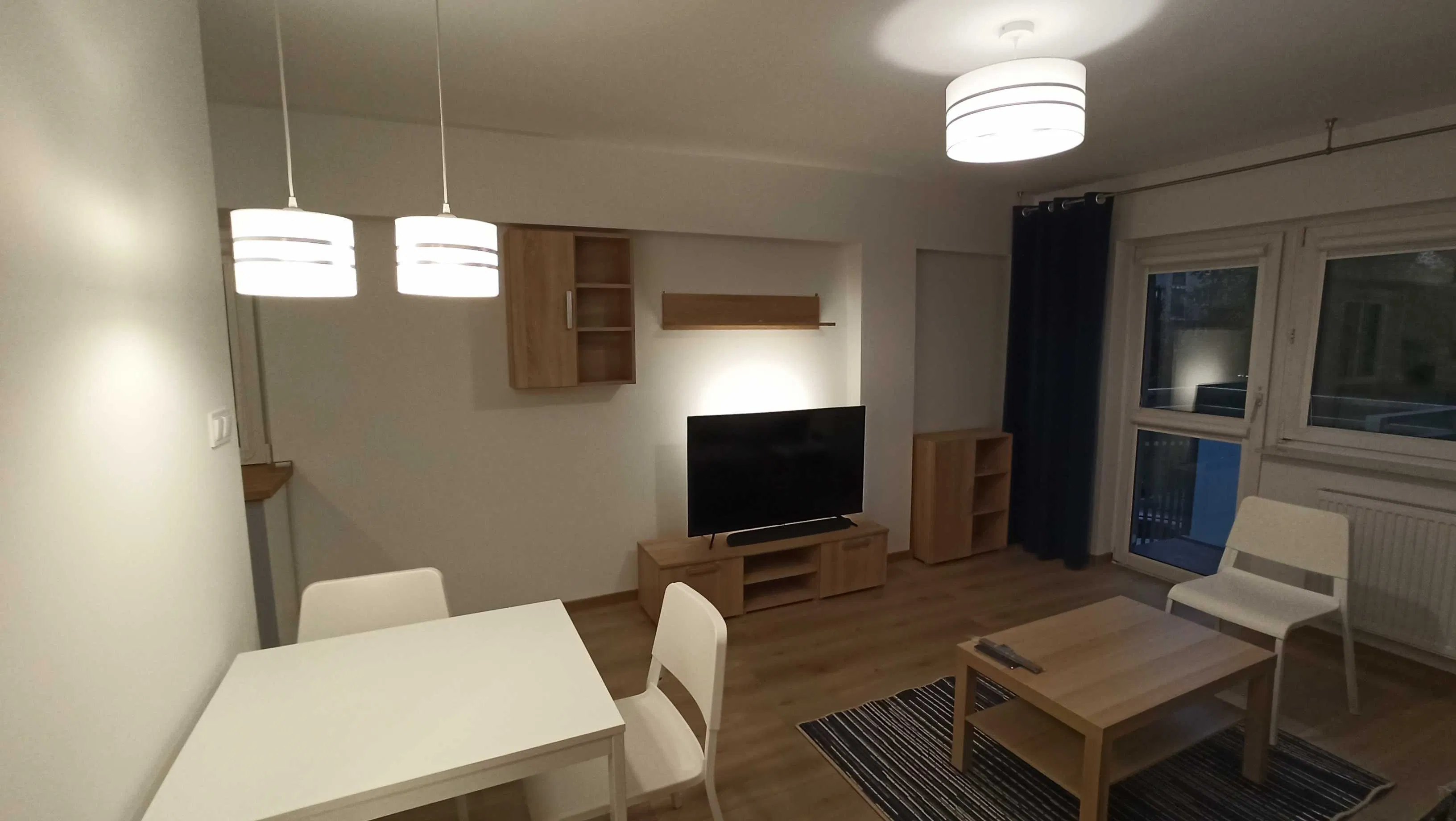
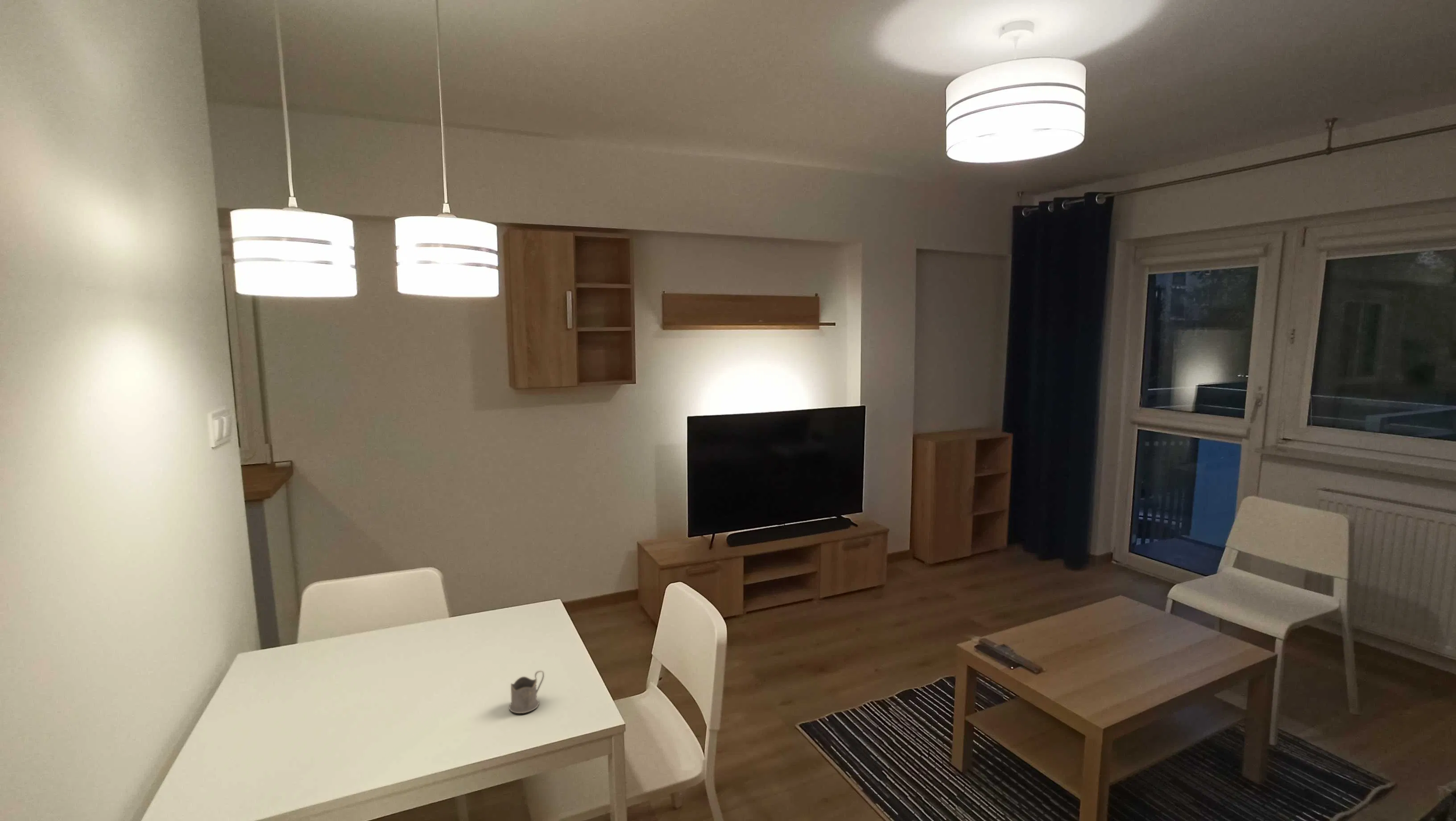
+ tea glass holder (527, 686)
